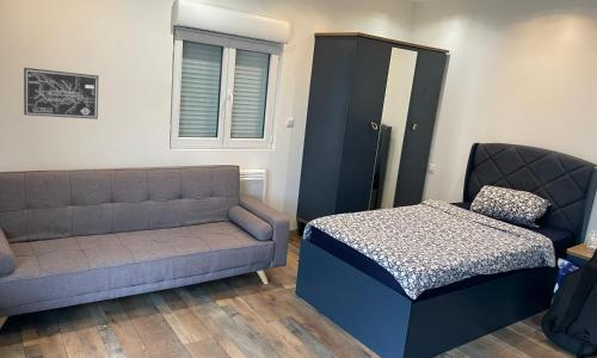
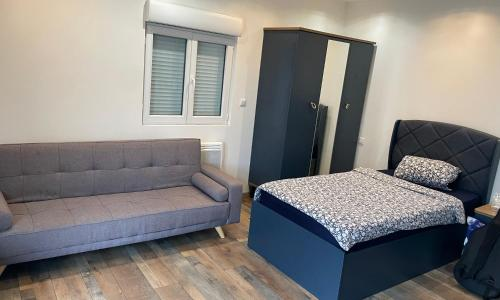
- wall art (62, 94)
